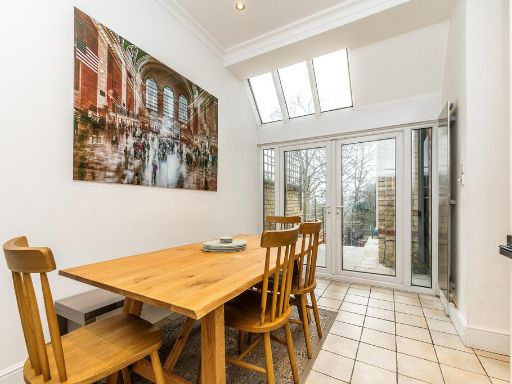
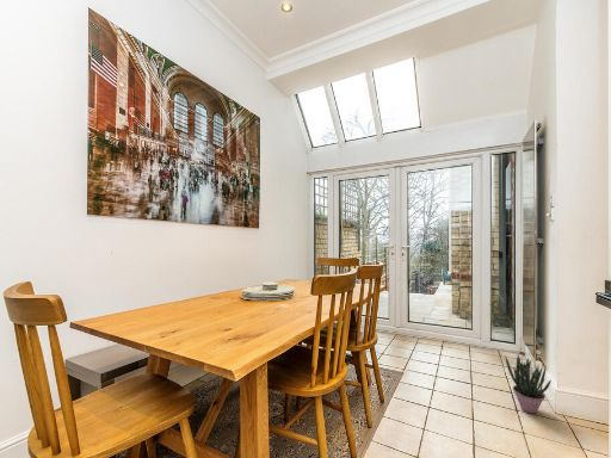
+ potted plant (526, 383)
